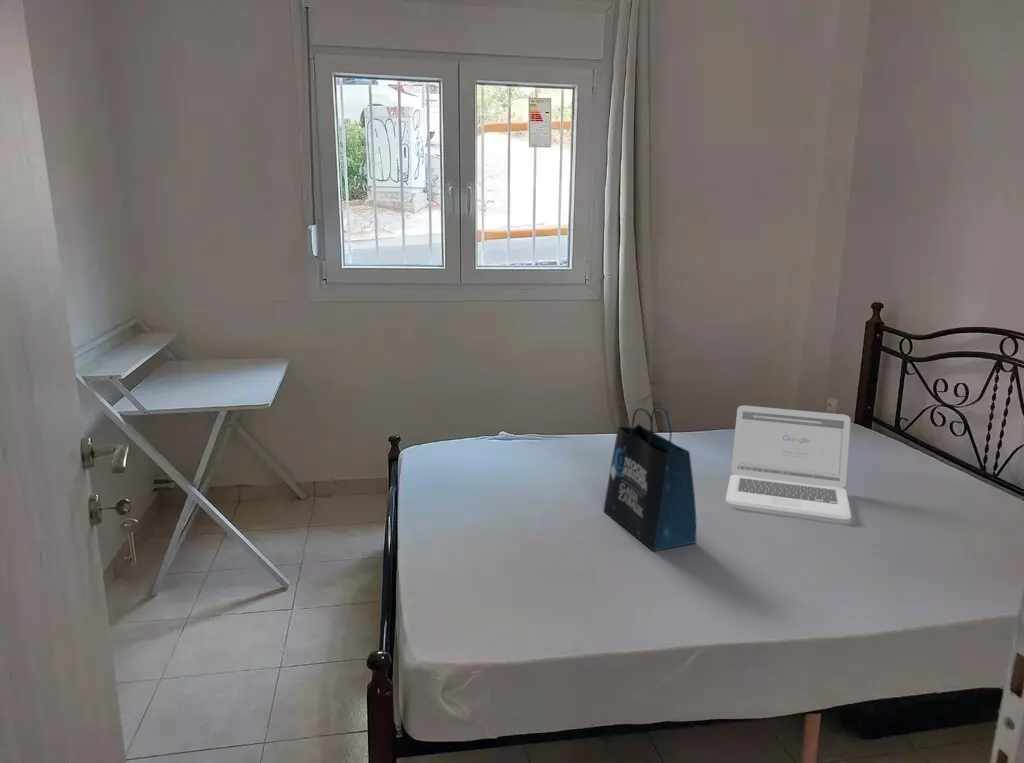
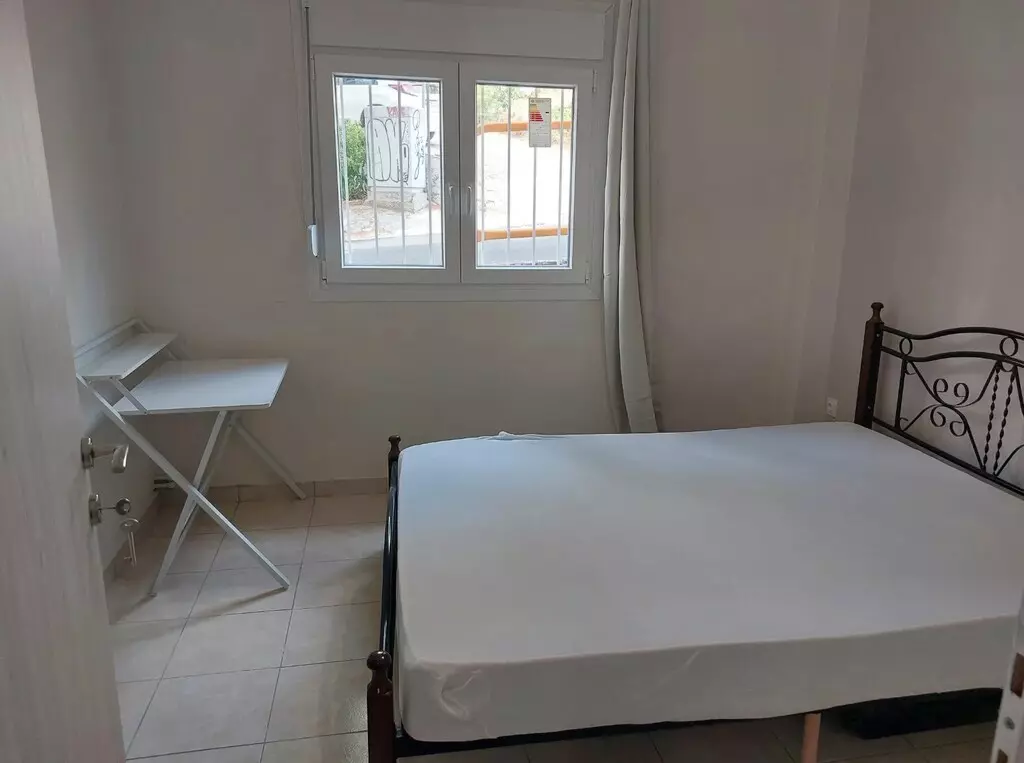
- laptop (789, 459)
- tote bag (650, 468)
